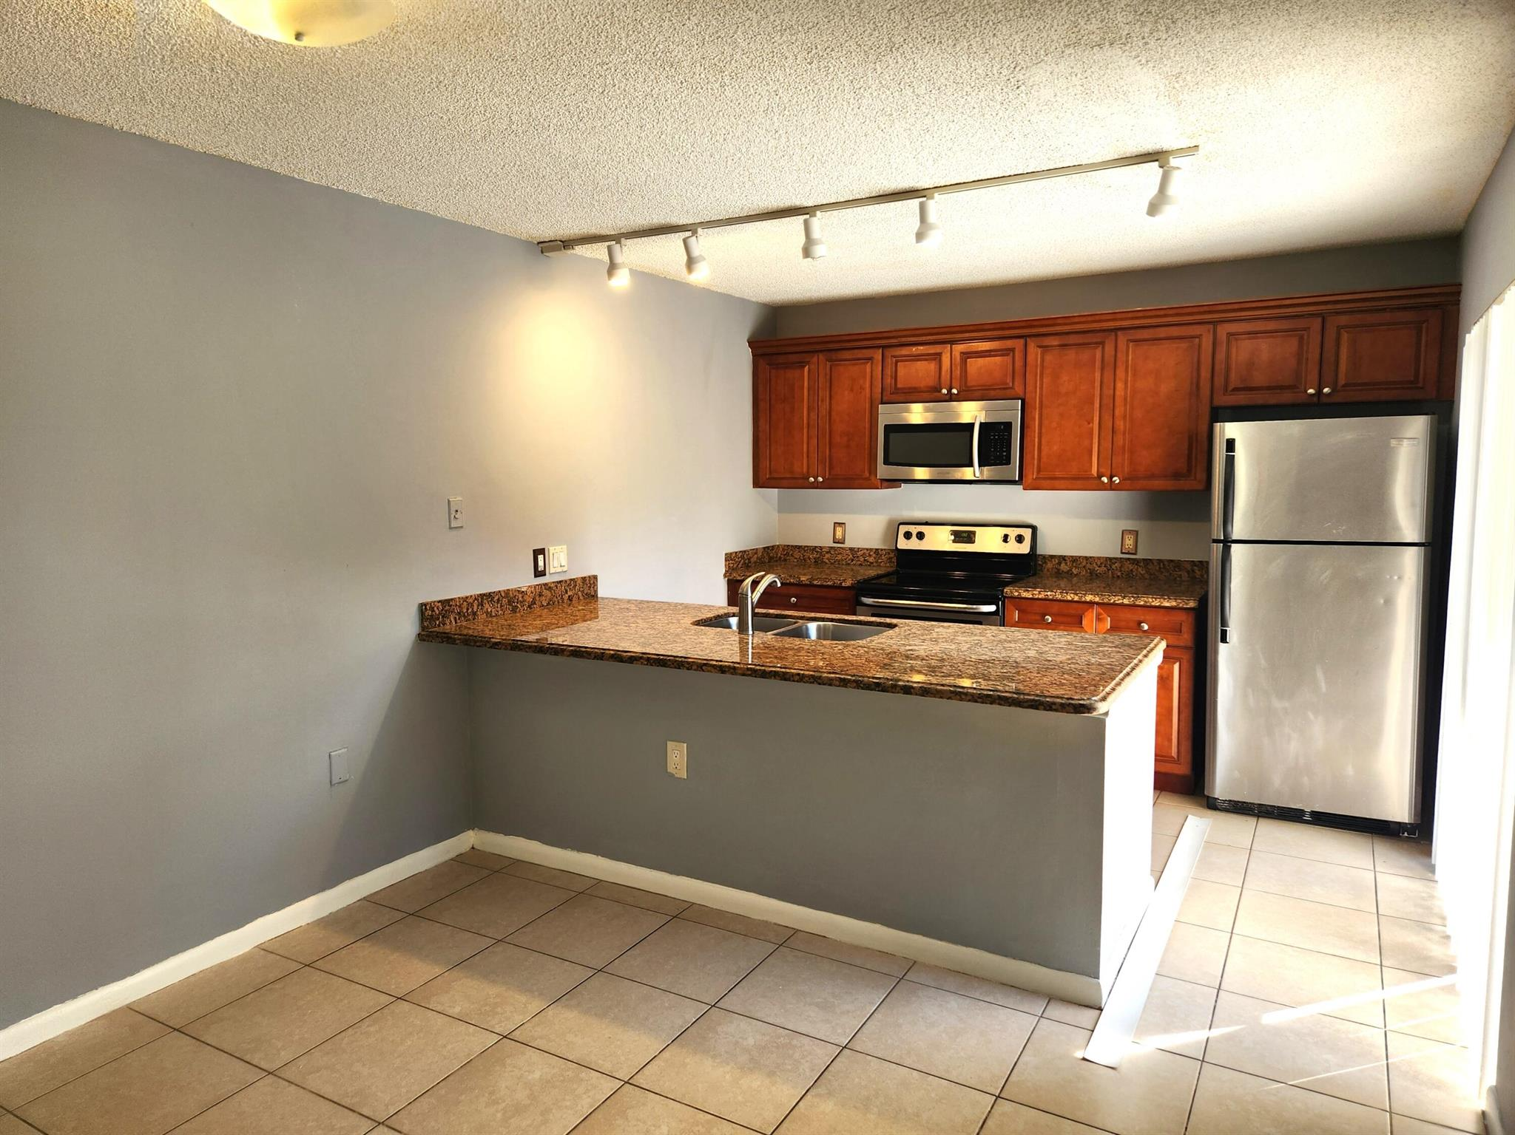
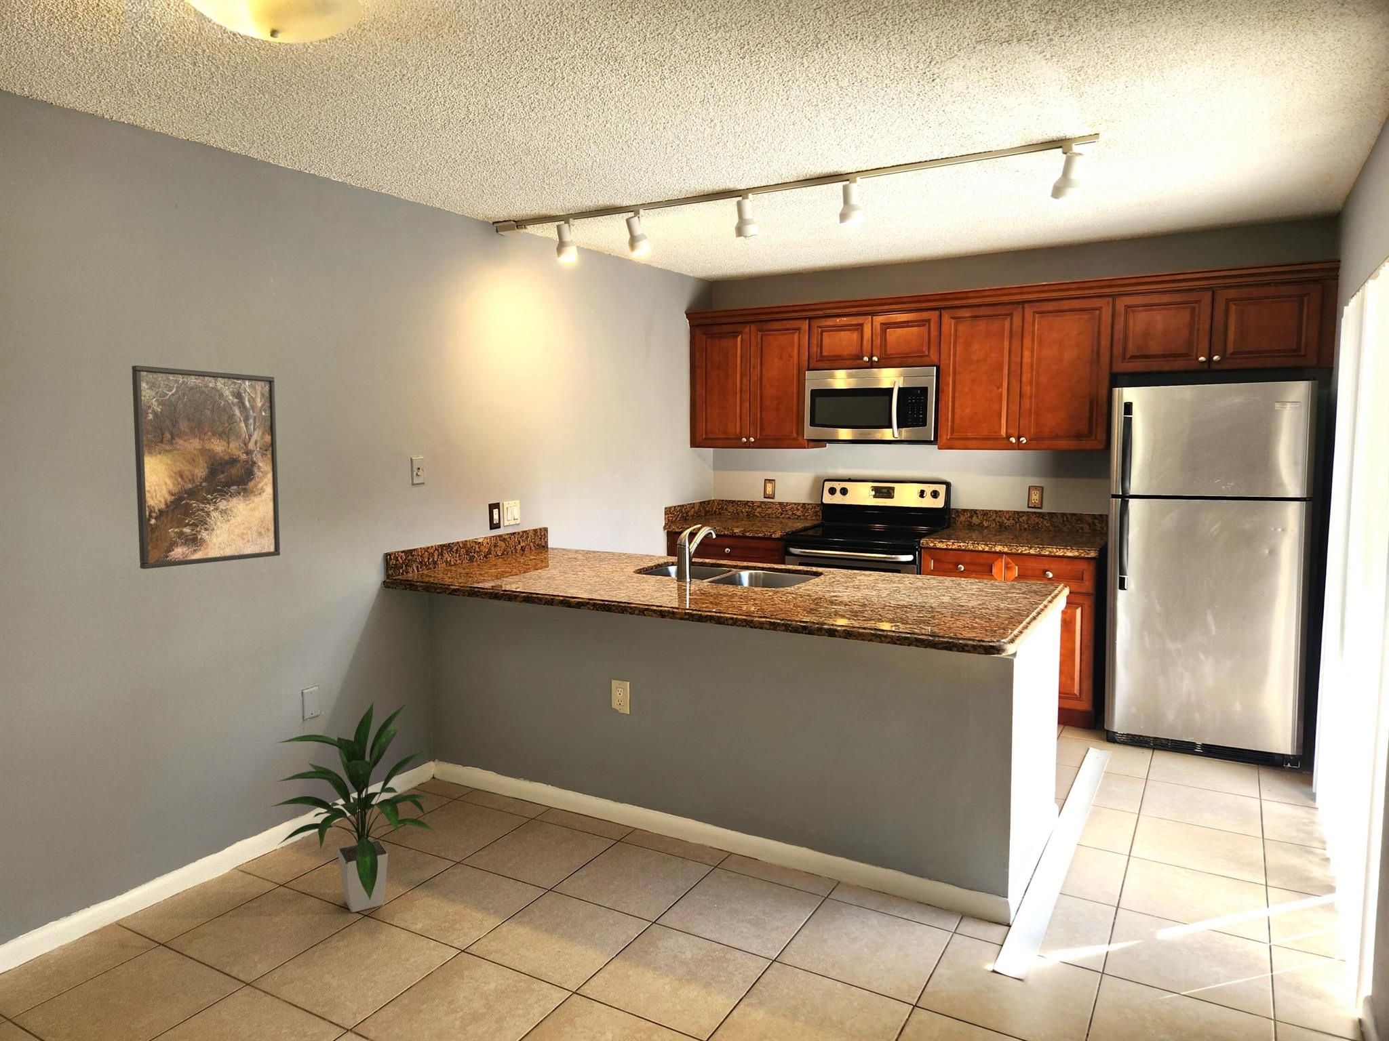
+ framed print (211, 467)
+ indoor plant (358, 808)
